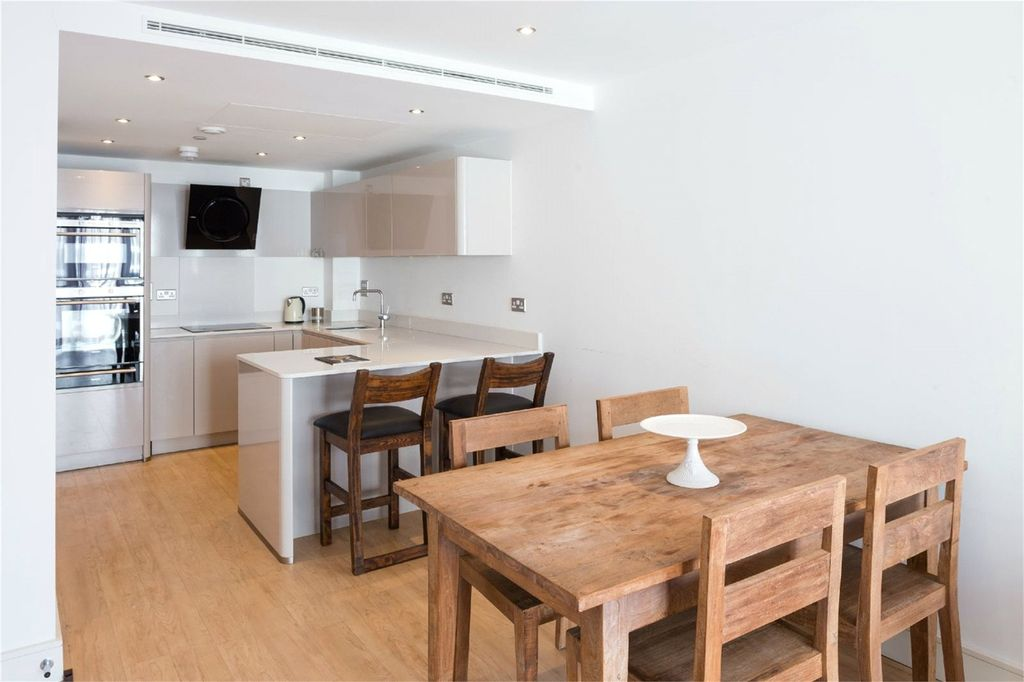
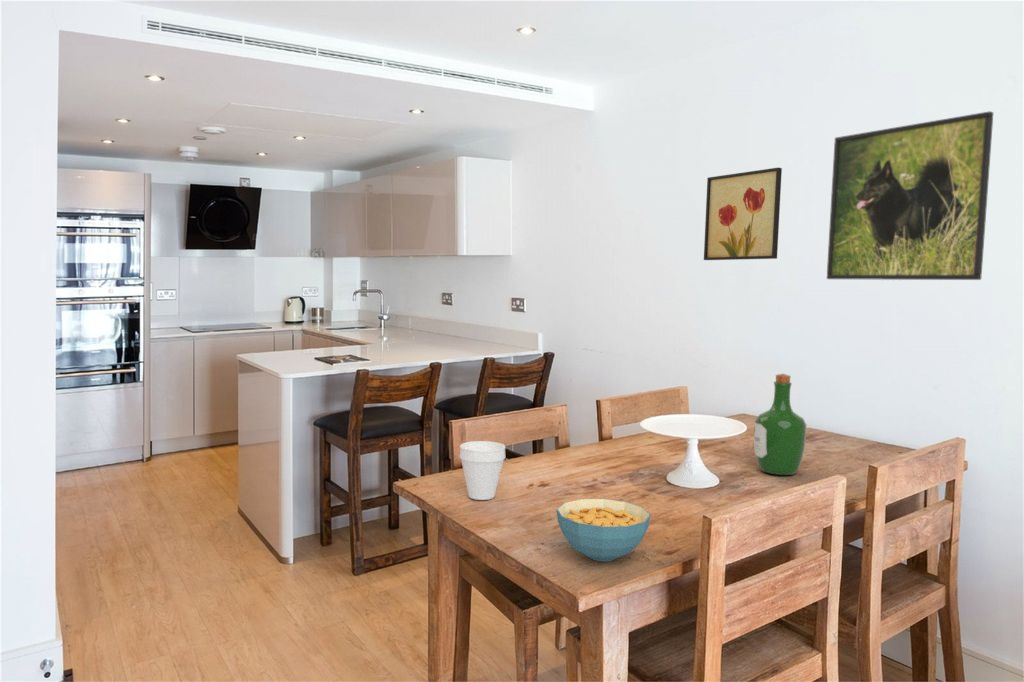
+ wall art (741, 216)
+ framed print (902, 203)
+ cup (482, 471)
+ cereal bowl (602, 534)
+ wine bottle (780, 422)
